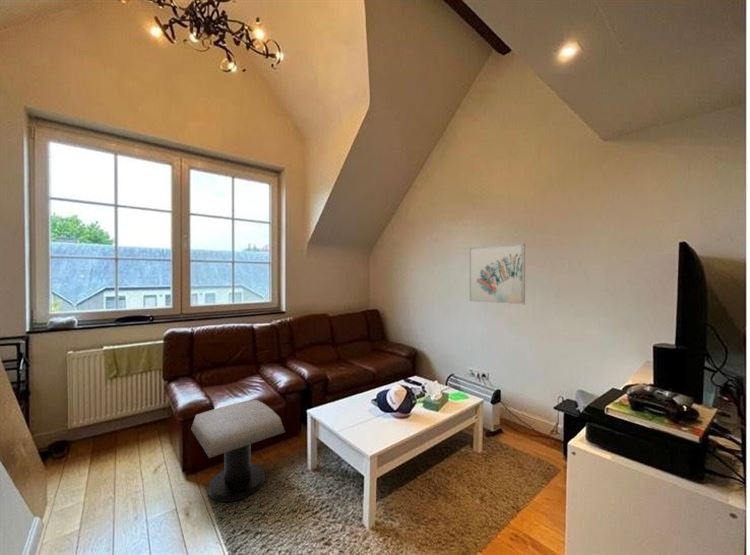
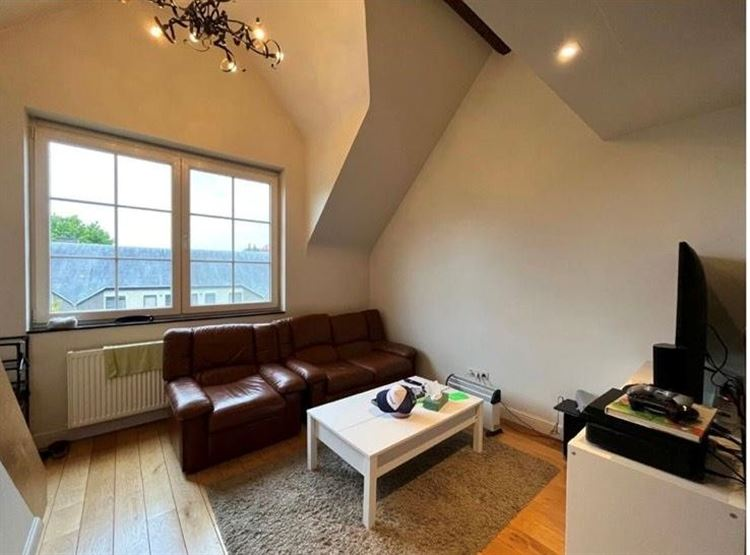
- wall art (495, 274)
- stool (237, 447)
